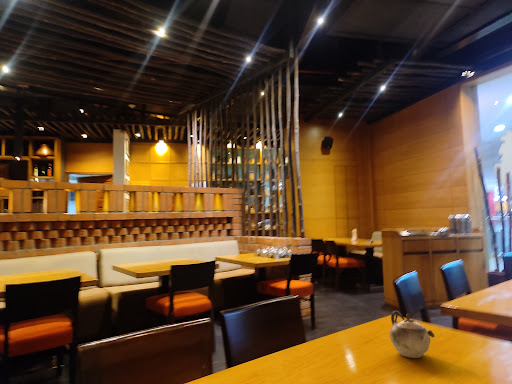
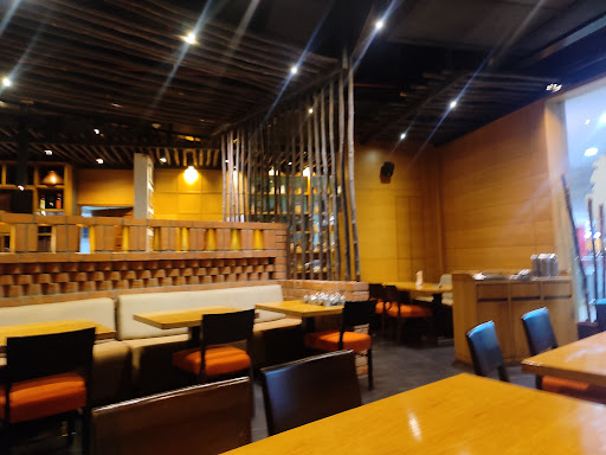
- teapot (411, 334)
